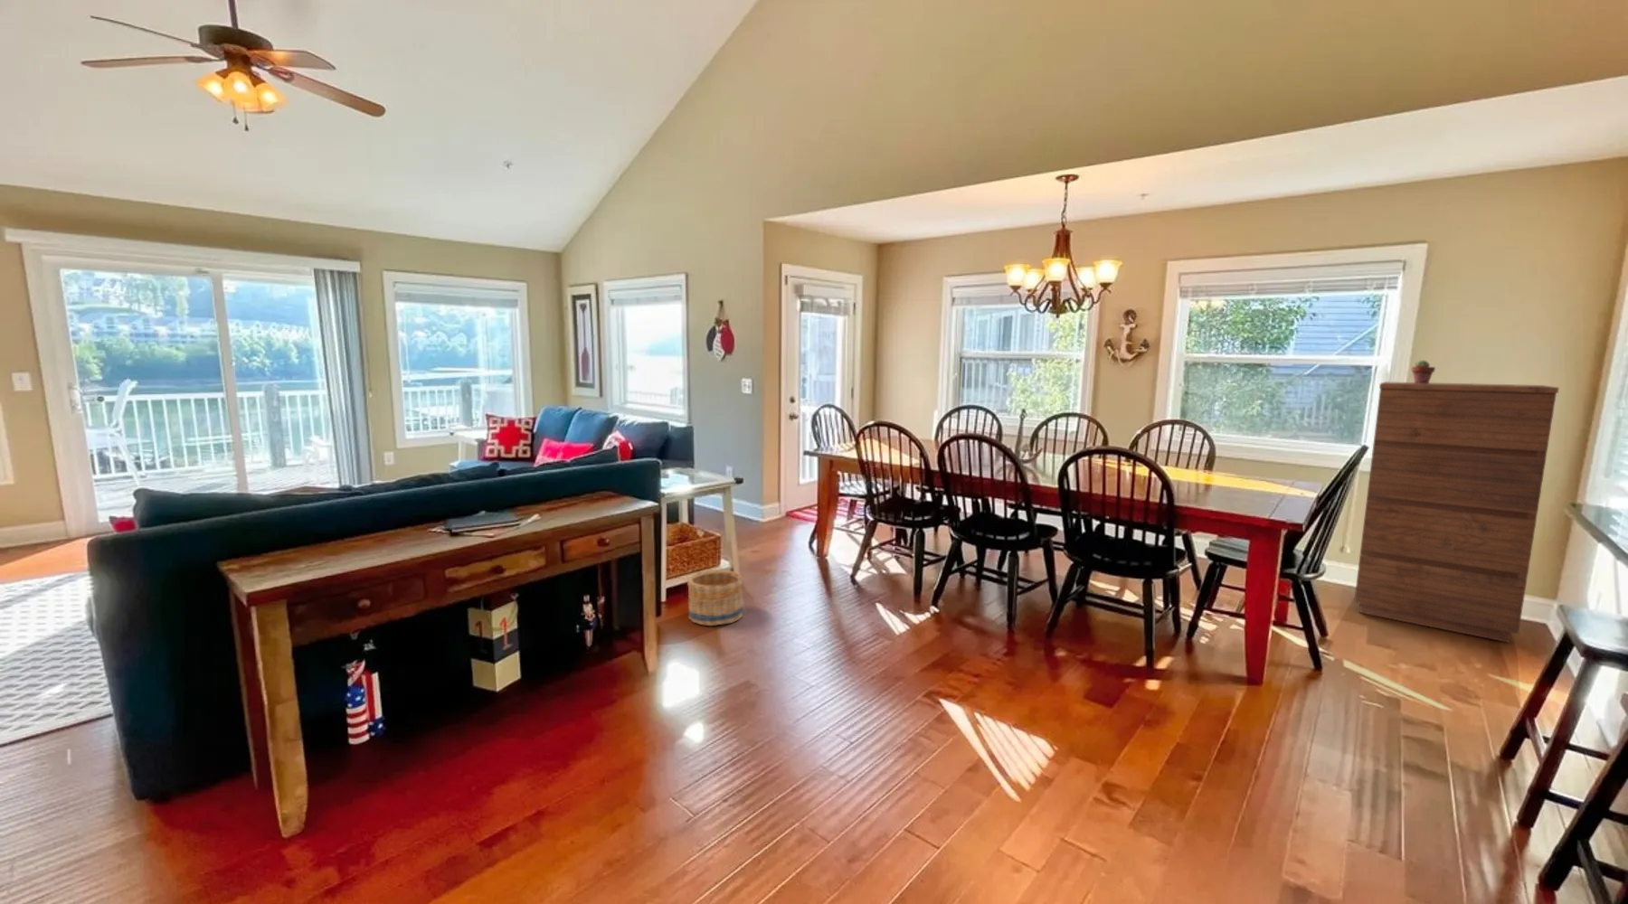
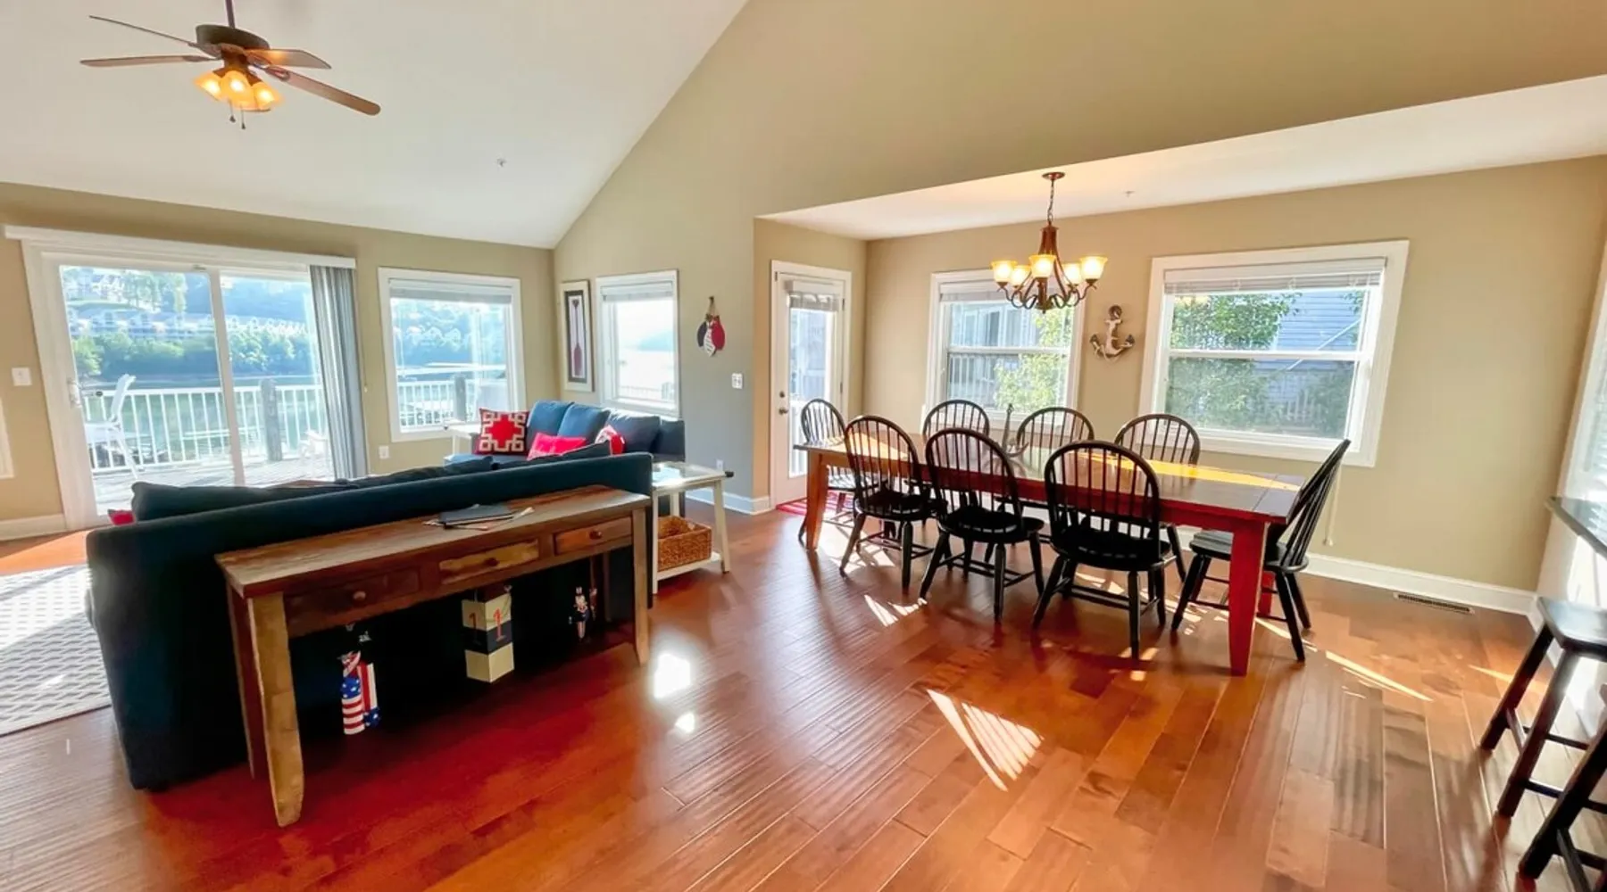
- dresser (1444, 502)
- potted succulent (1423, 371)
- basket (715, 597)
